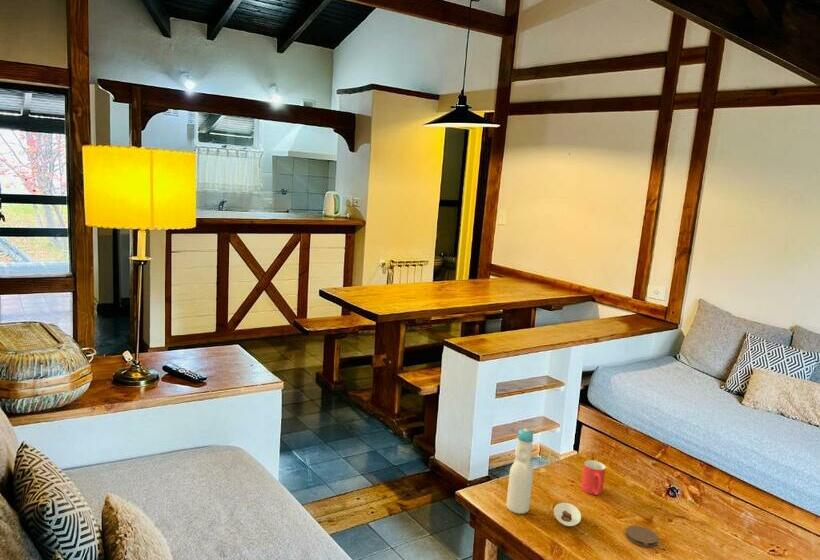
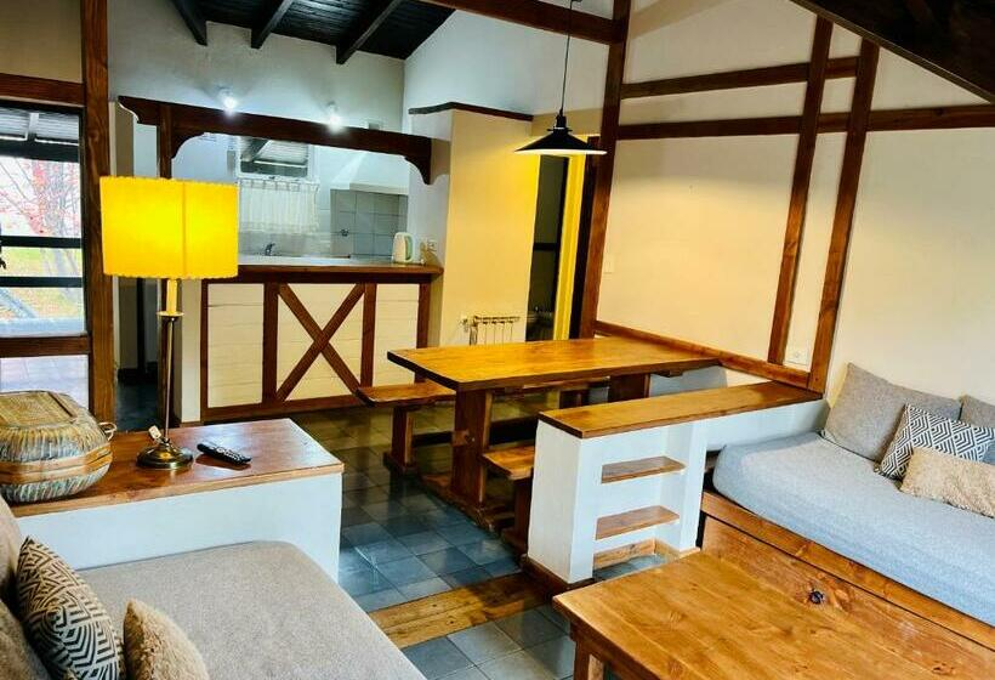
- coaster (641, 536)
- bottle (521, 469)
- saucer (567, 516)
- mug (595, 480)
